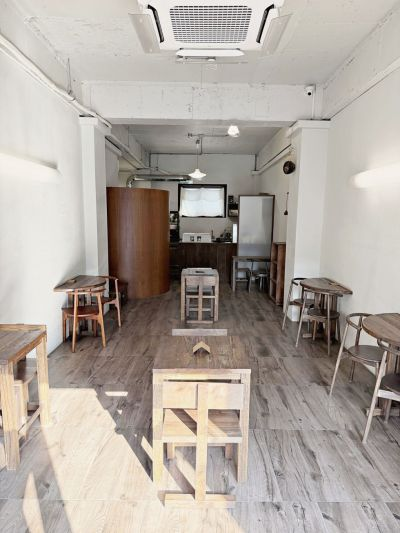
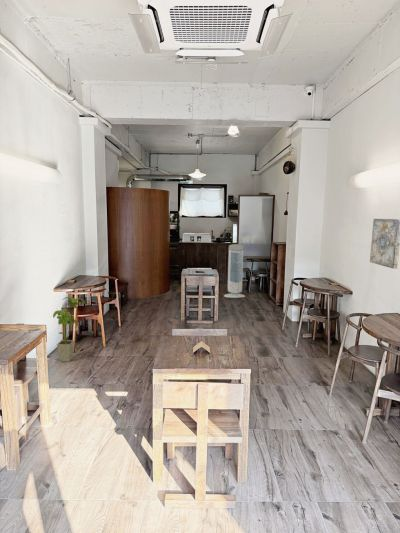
+ wall art (384, 242)
+ air purifier (235, 270)
+ house plant (69, 328)
